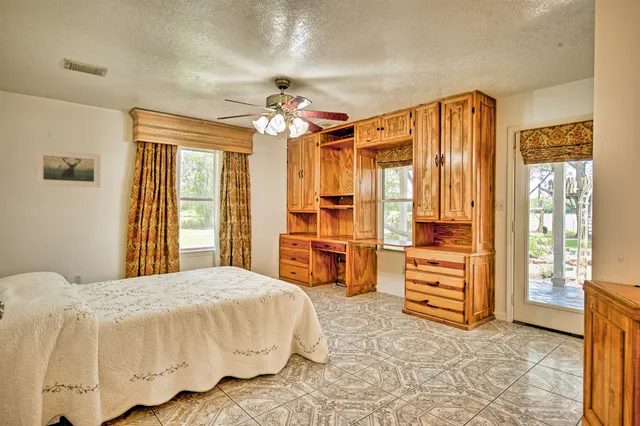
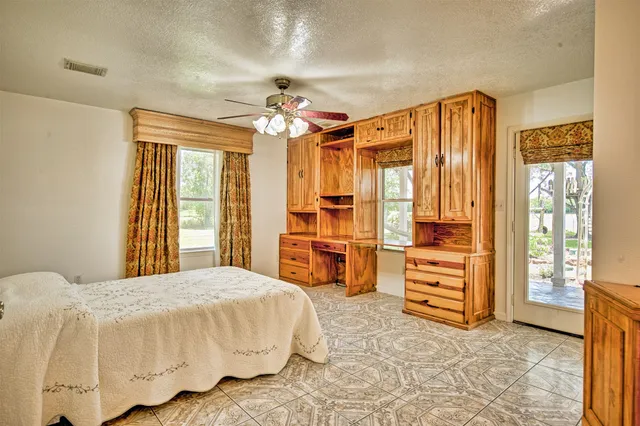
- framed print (69, 169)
